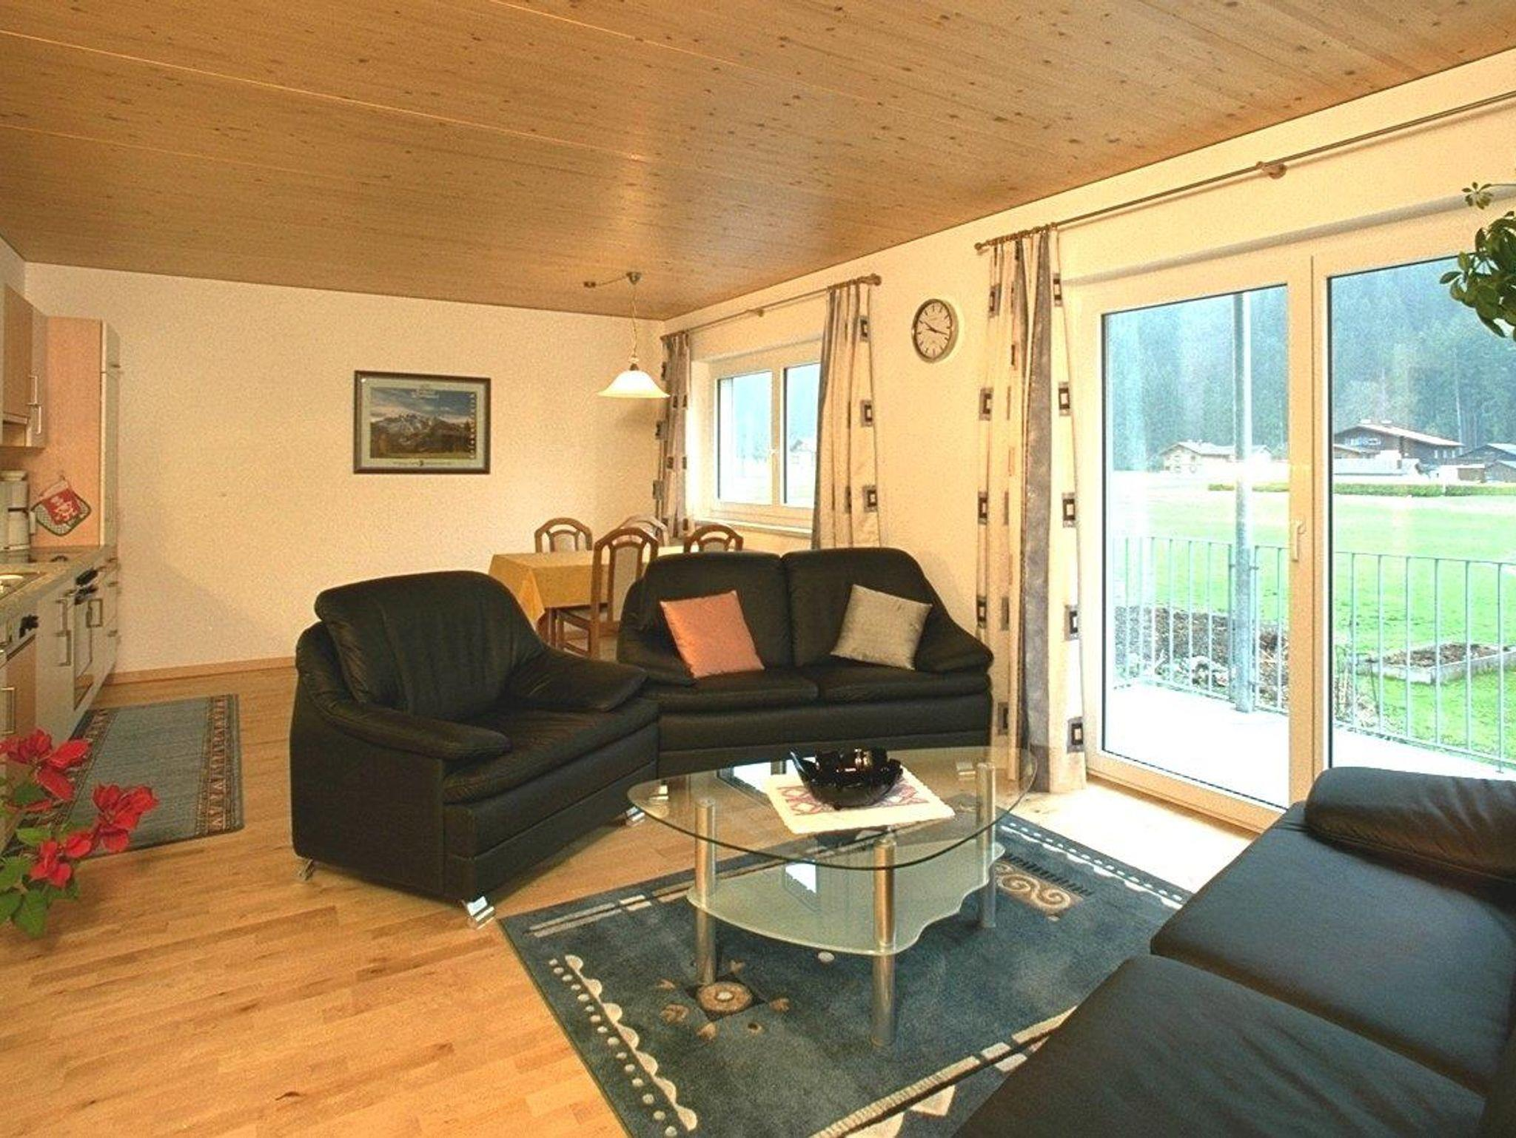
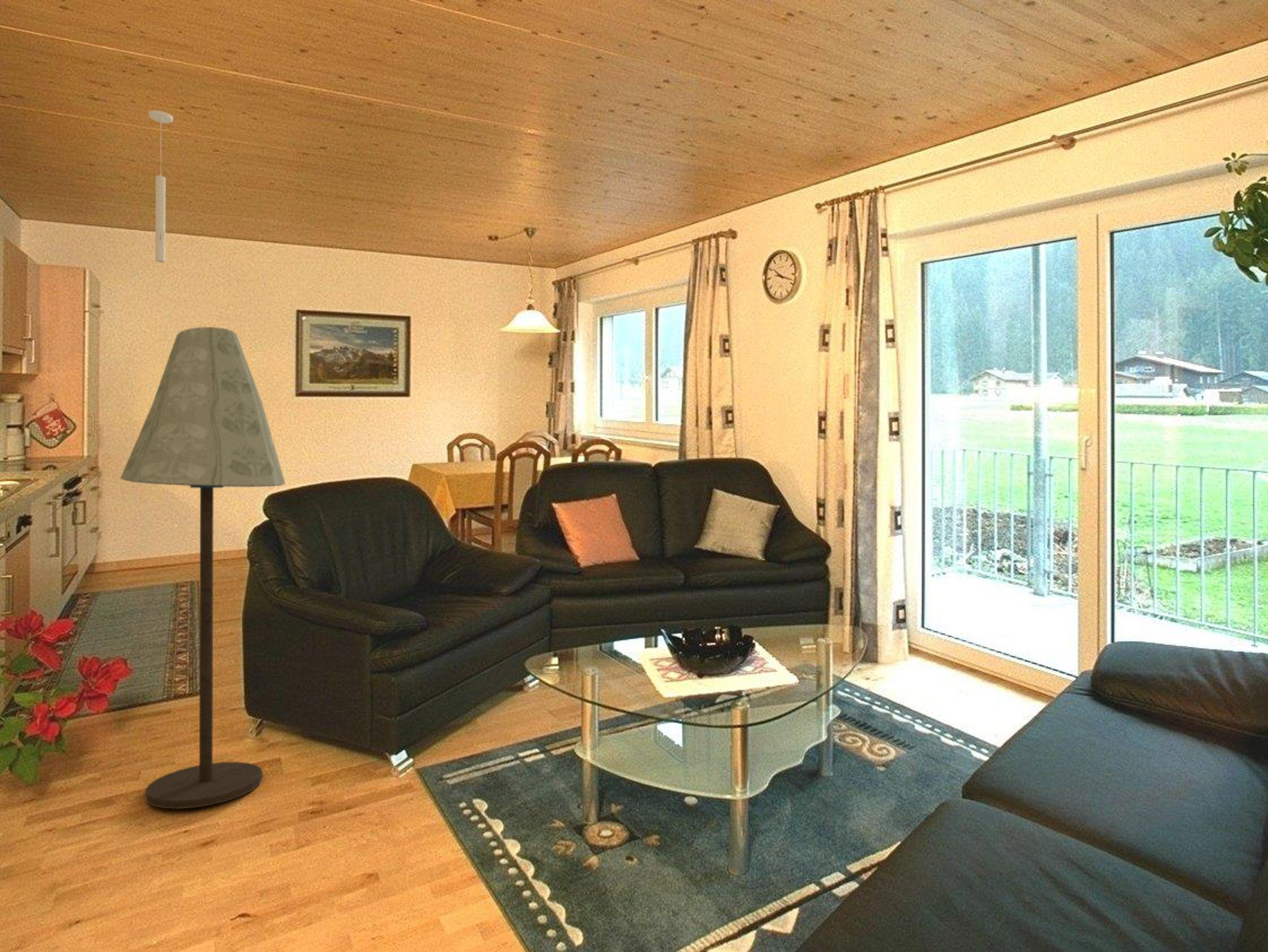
+ floor lamp (206, 558)
+ ceiling light (160, 188)
